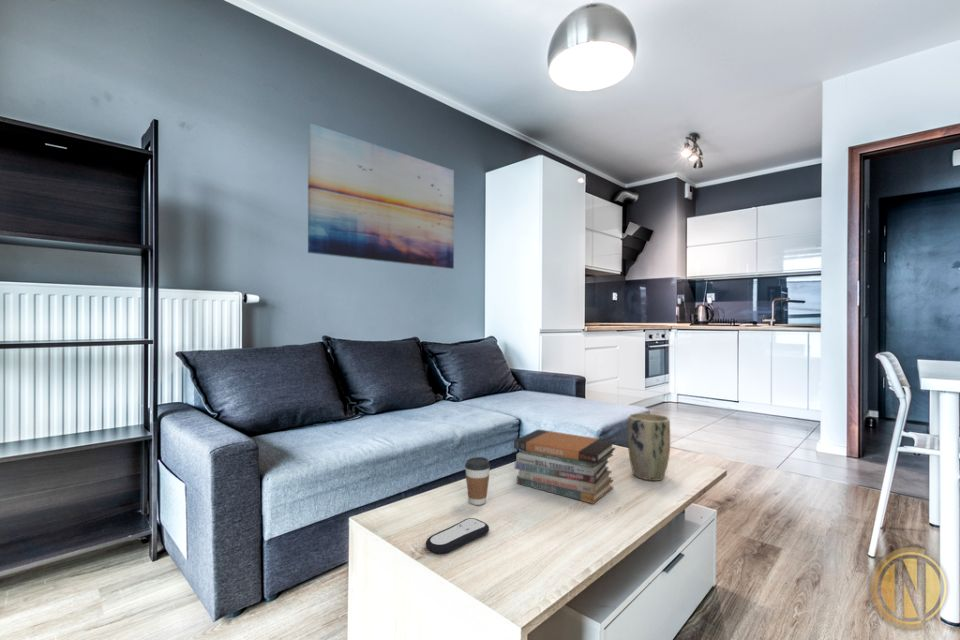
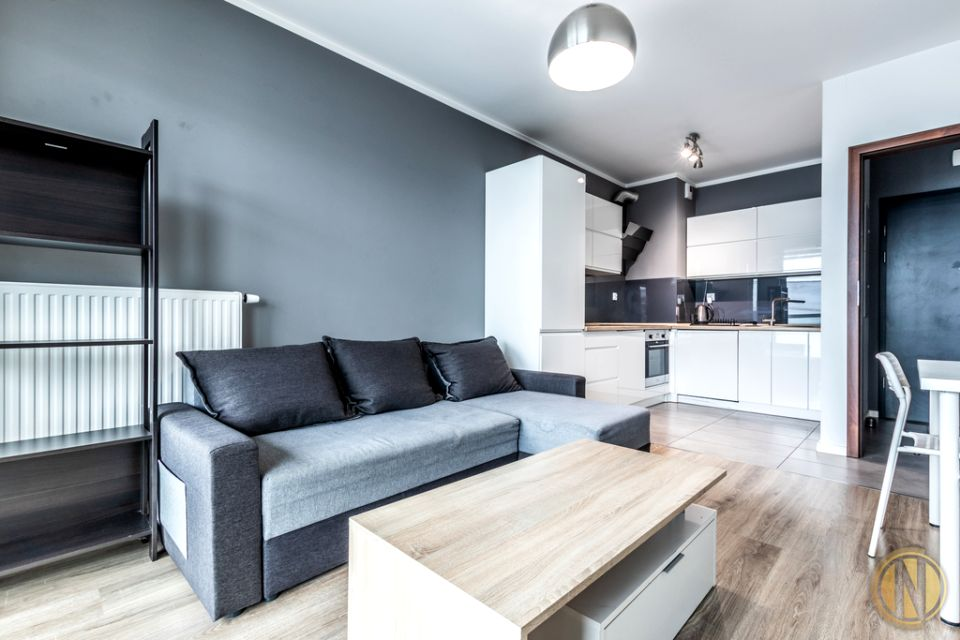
- coffee cup (477, 481)
- book stack (563, 462)
- plant pot (648, 446)
- wall art (390, 206)
- remote control (457, 534)
